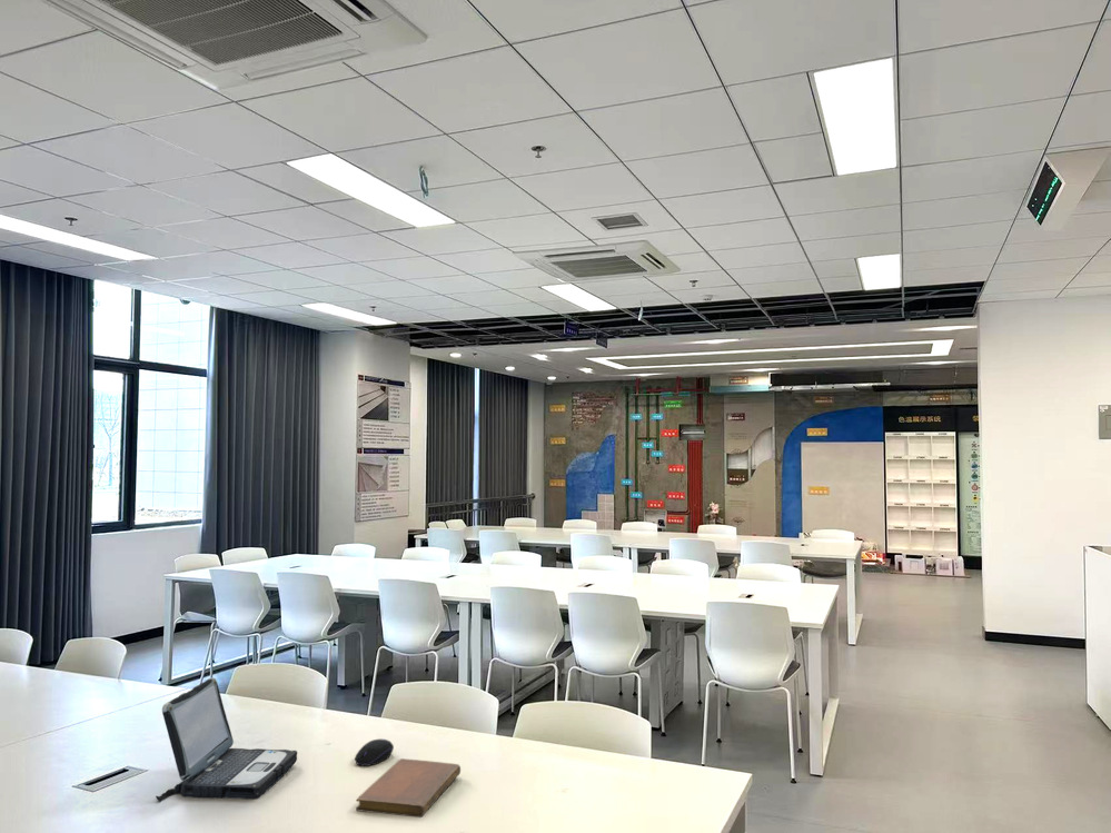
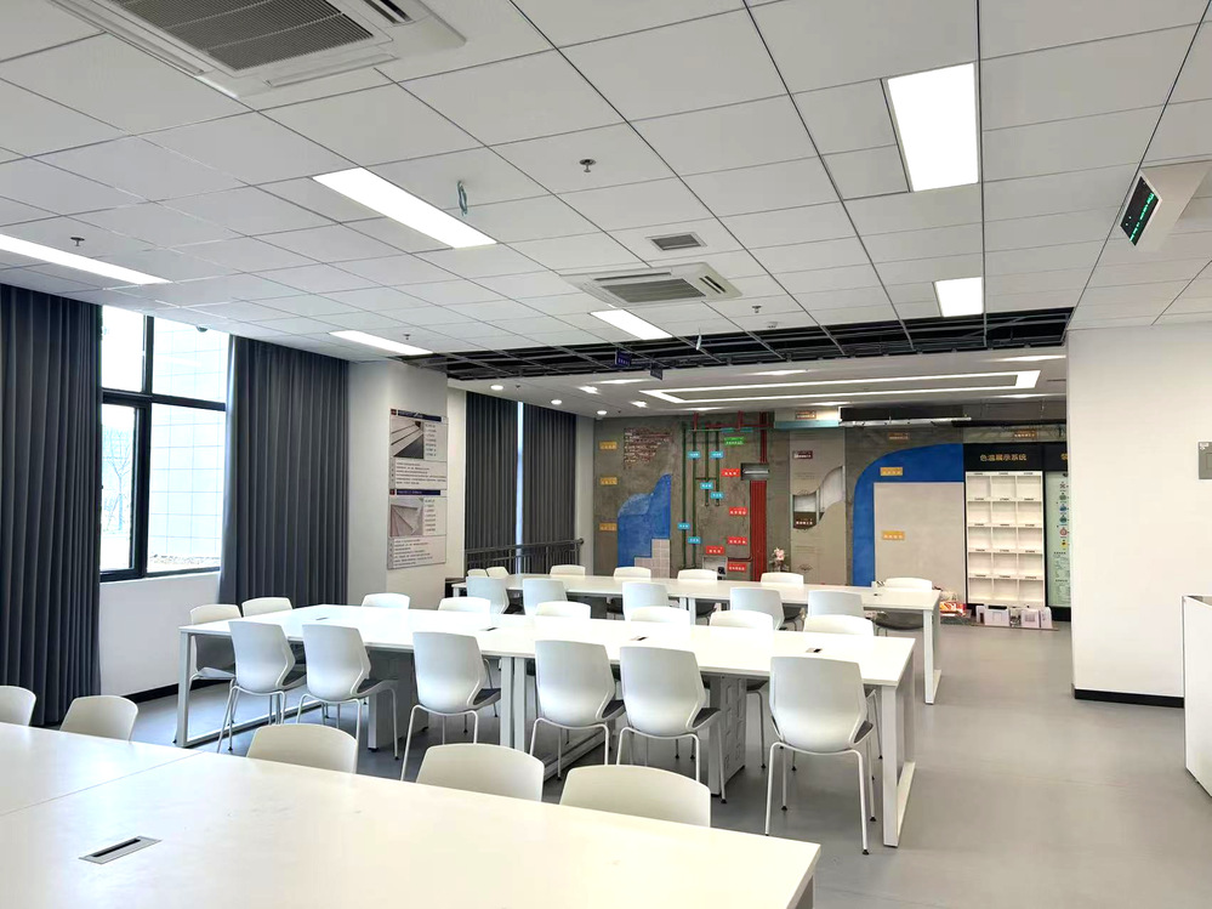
- laptop (229, 734)
- computer mouse (374, 750)
- notebook (410, 785)
